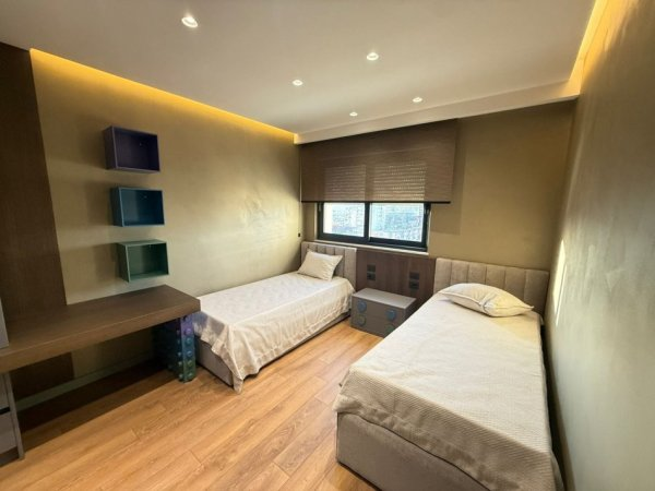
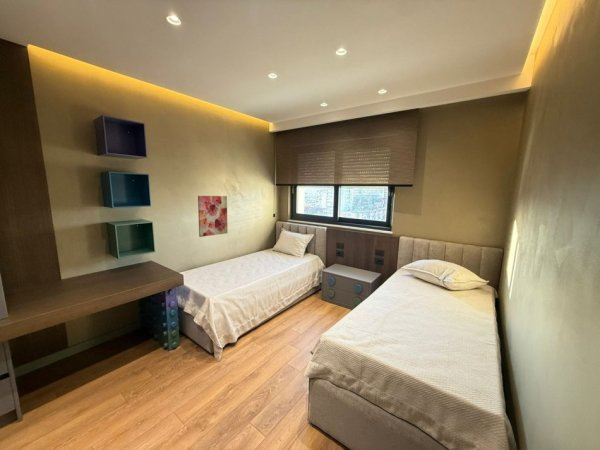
+ wall art (213, 215)
